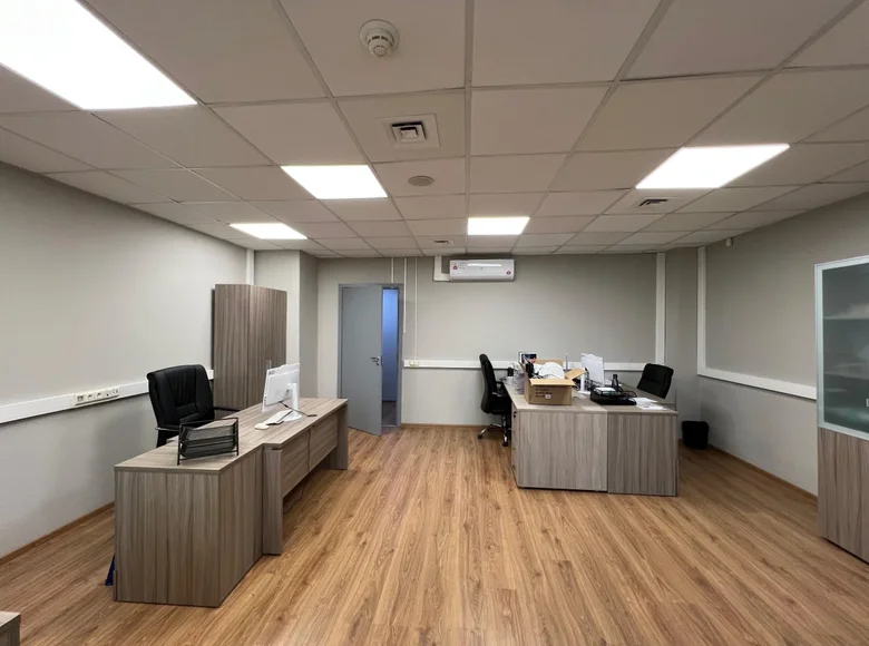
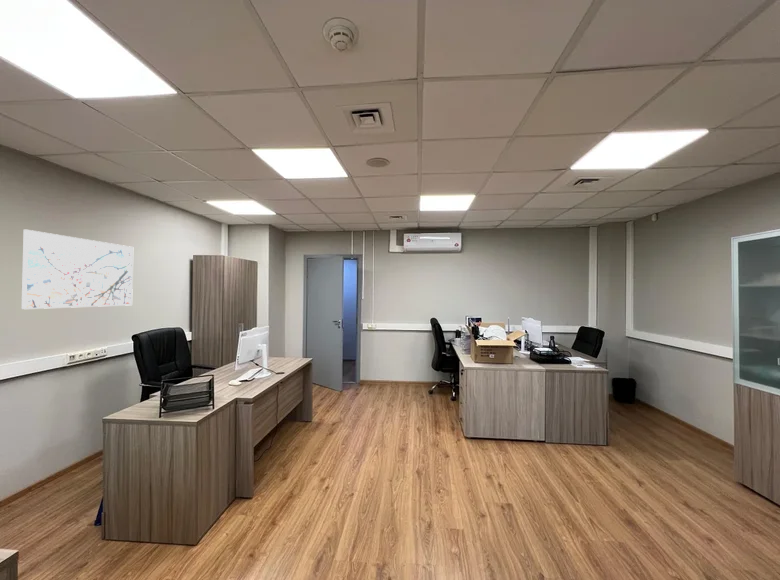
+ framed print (86, 273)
